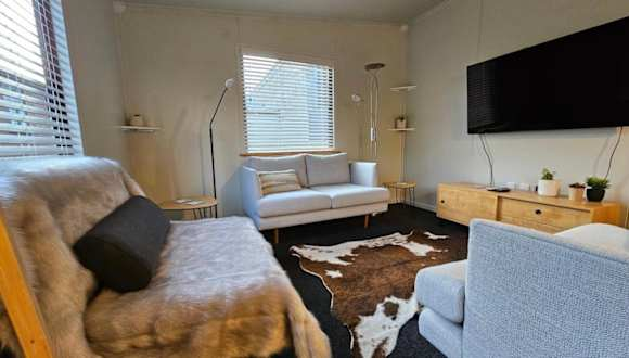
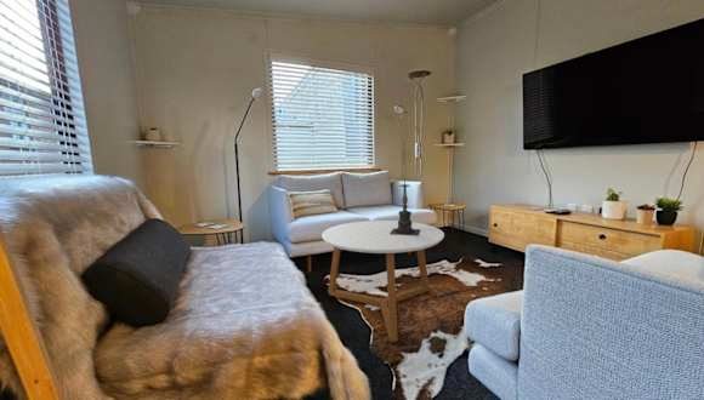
+ candle holder (404, 204)
+ coffee table (387, 269)
